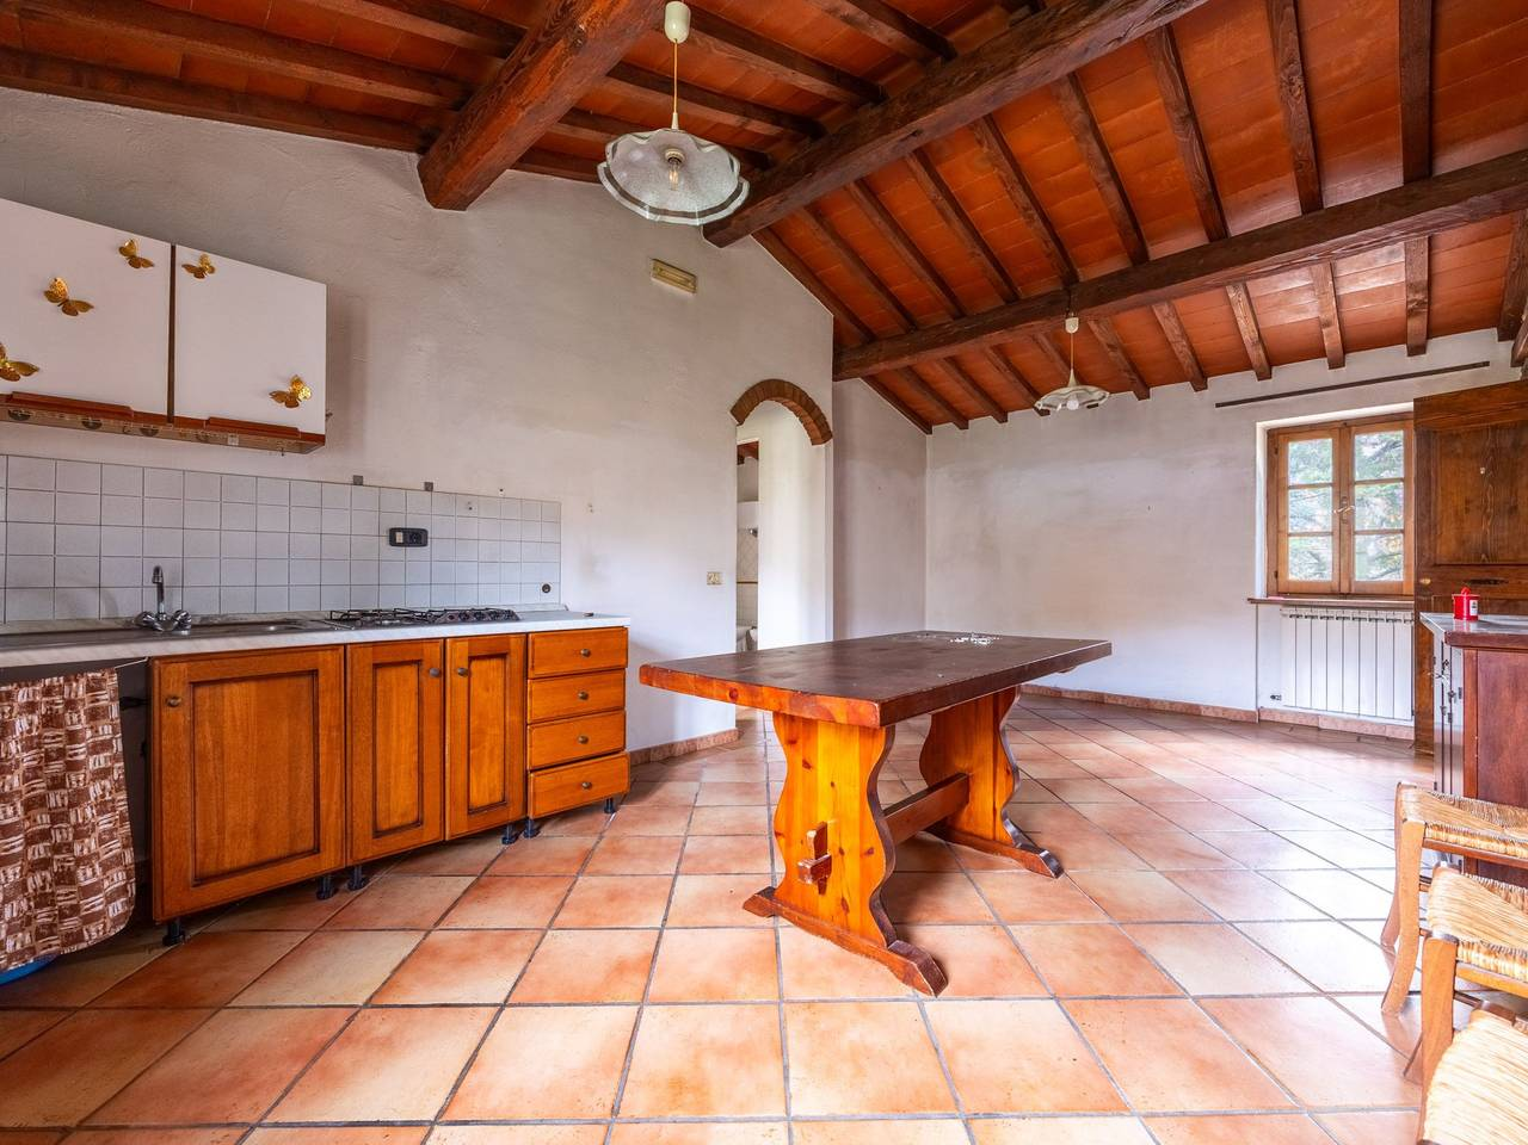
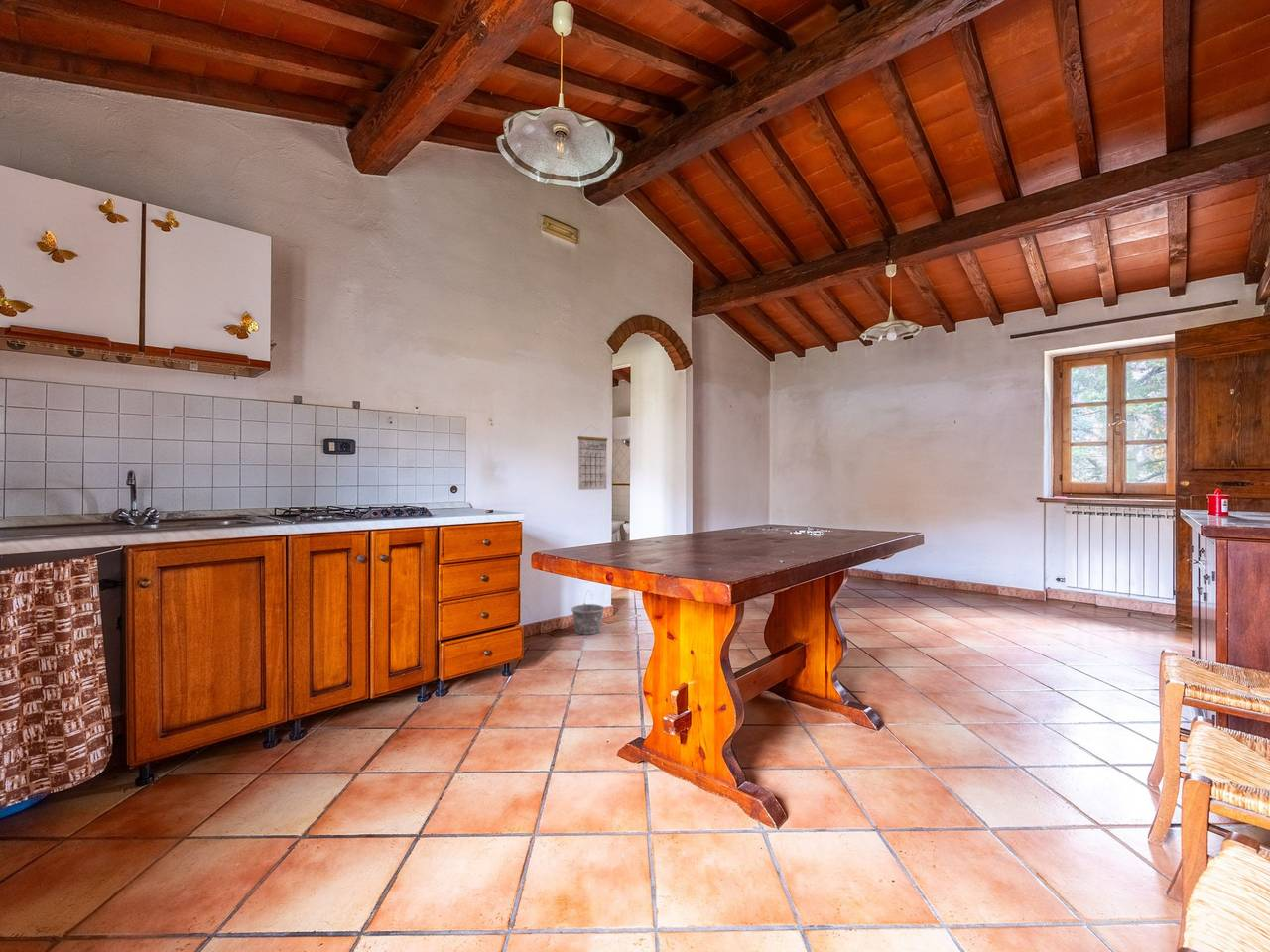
+ bucket (587, 610)
+ calendar (592, 457)
